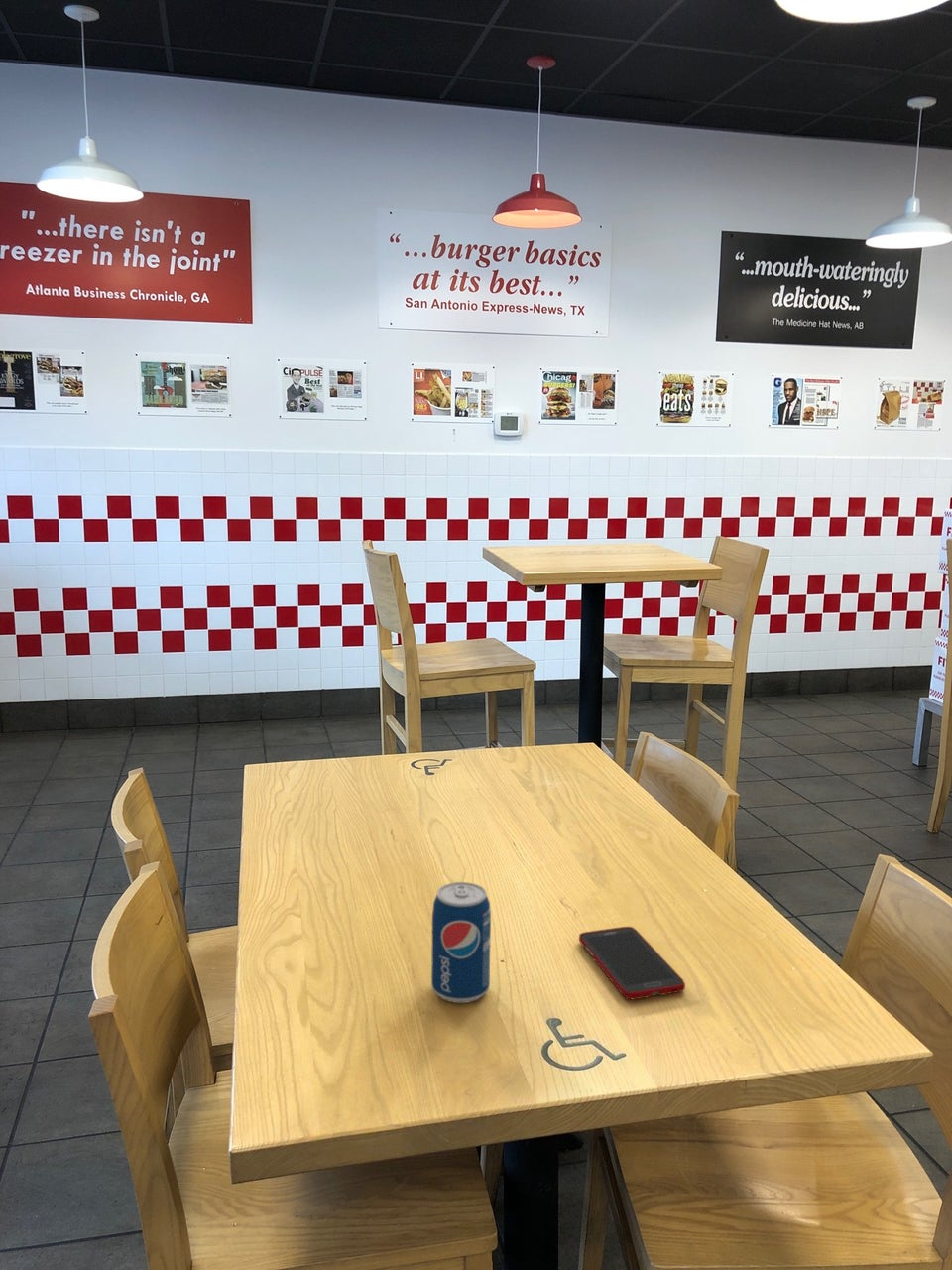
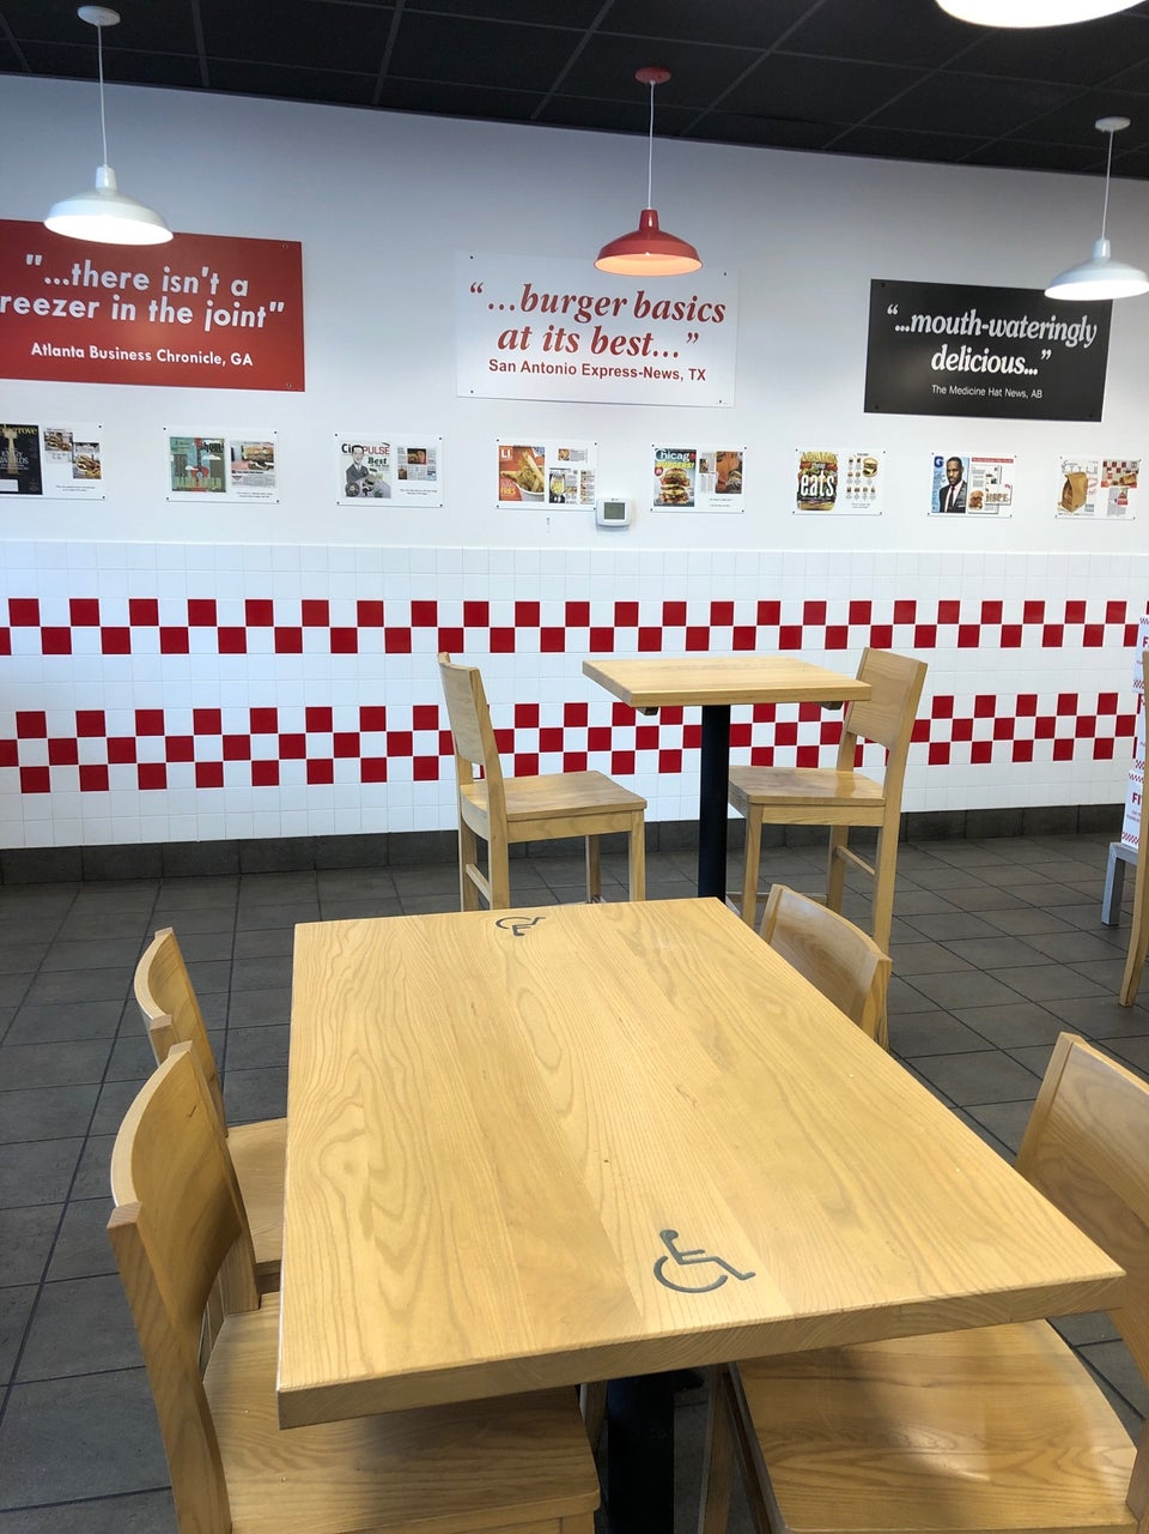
- beverage can (461, 942)
- cell phone (629, 960)
